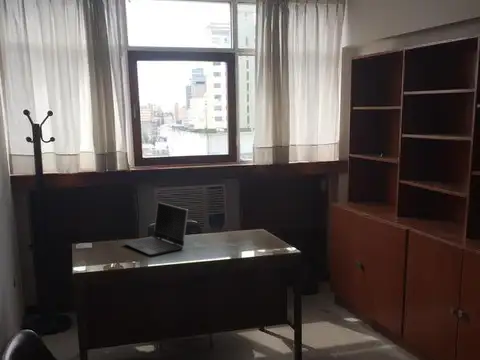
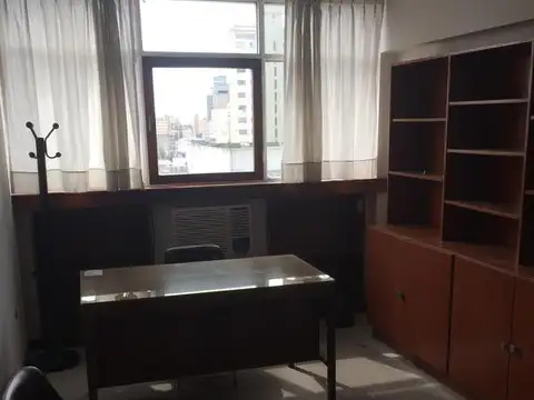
- laptop computer (154, 228)
